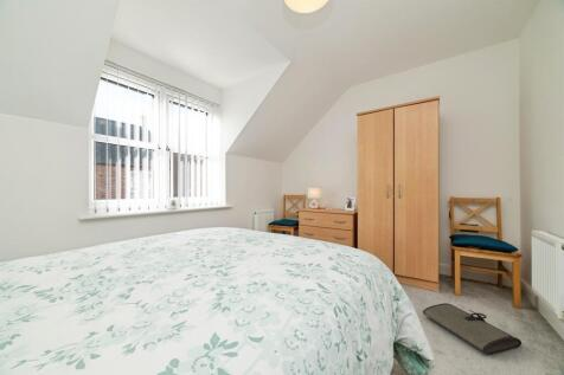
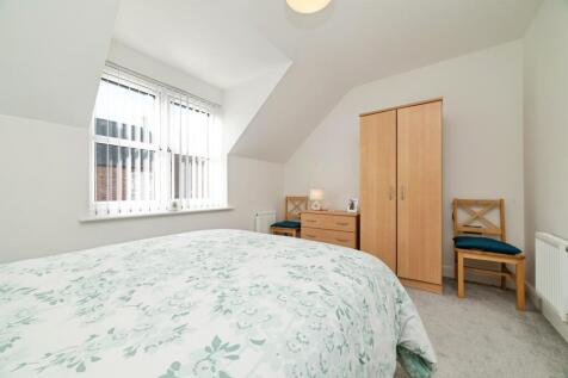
- tool roll (467, 321)
